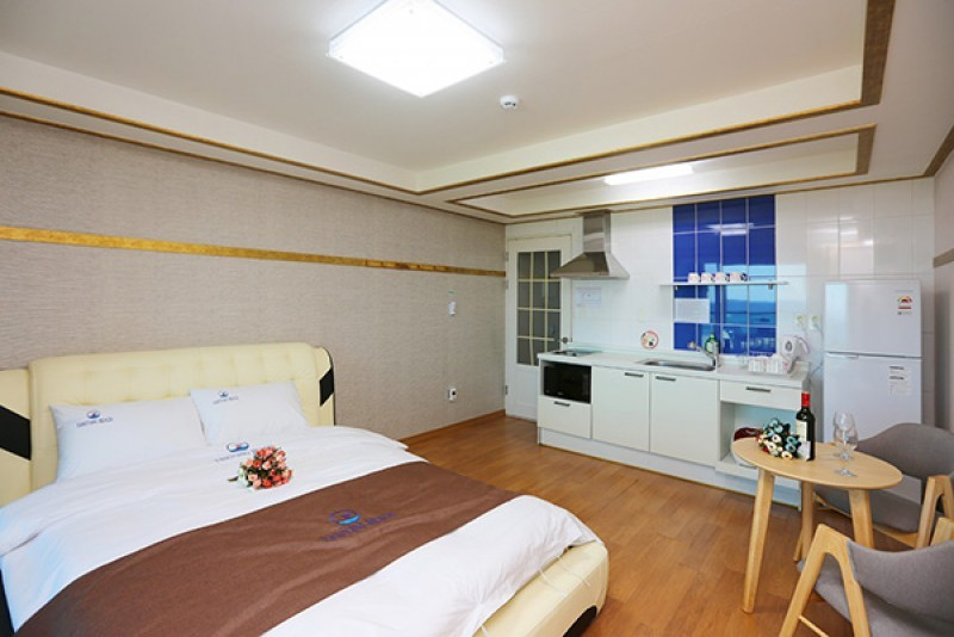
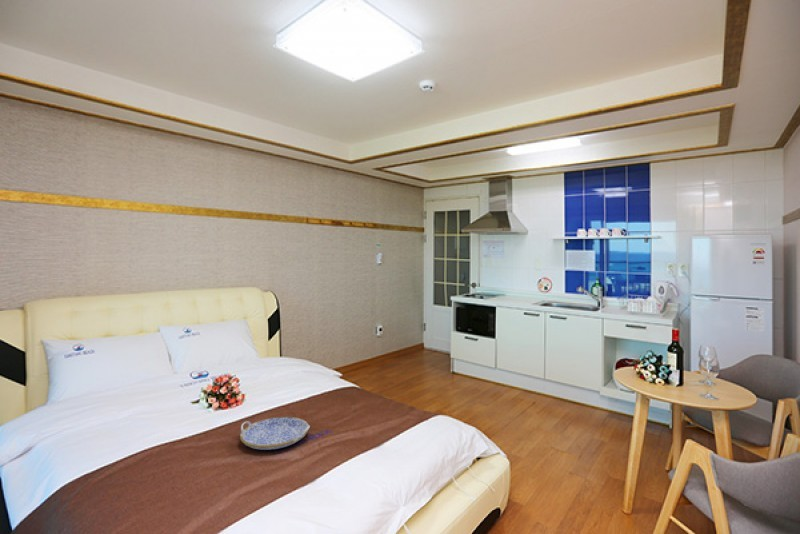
+ serving tray (275, 431)
